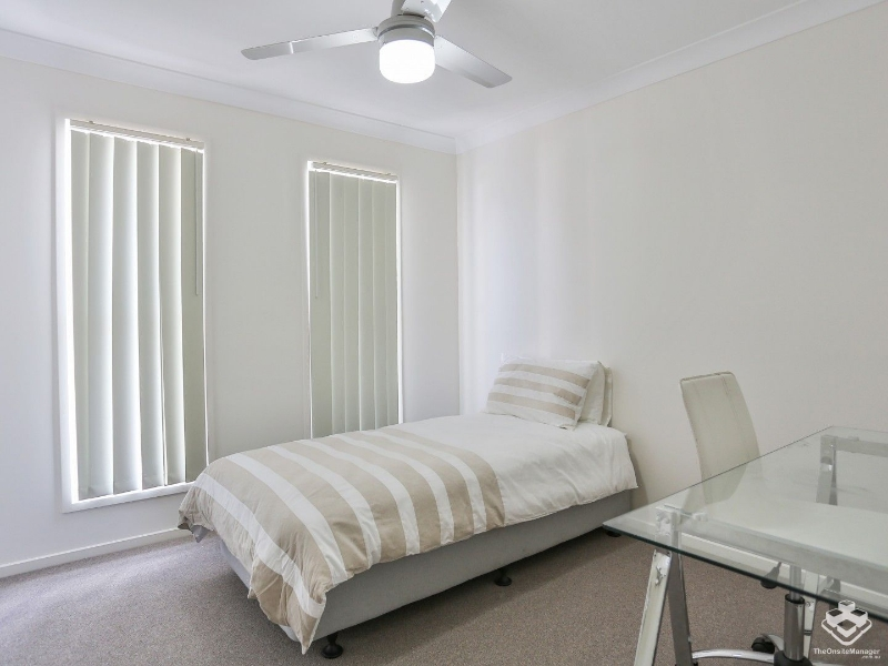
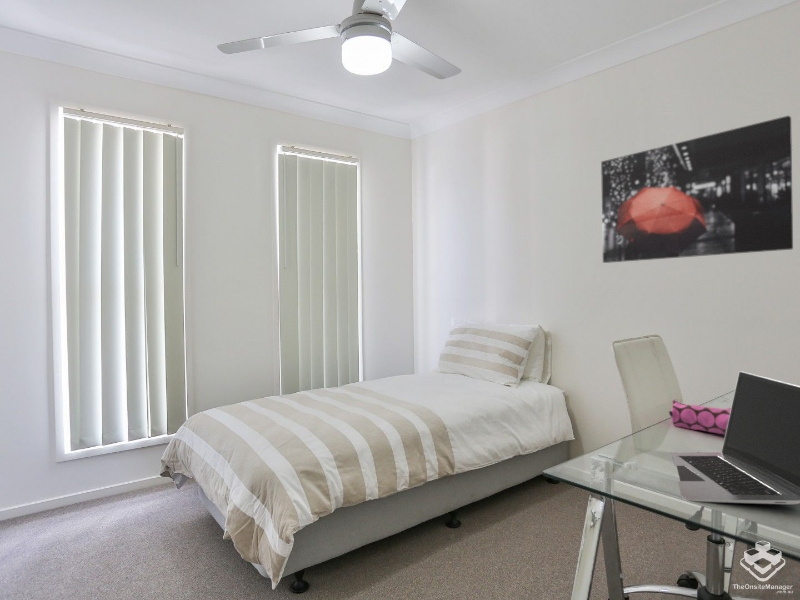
+ laptop (726, 429)
+ wall art (684, 199)
+ pencil case (705, 417)
